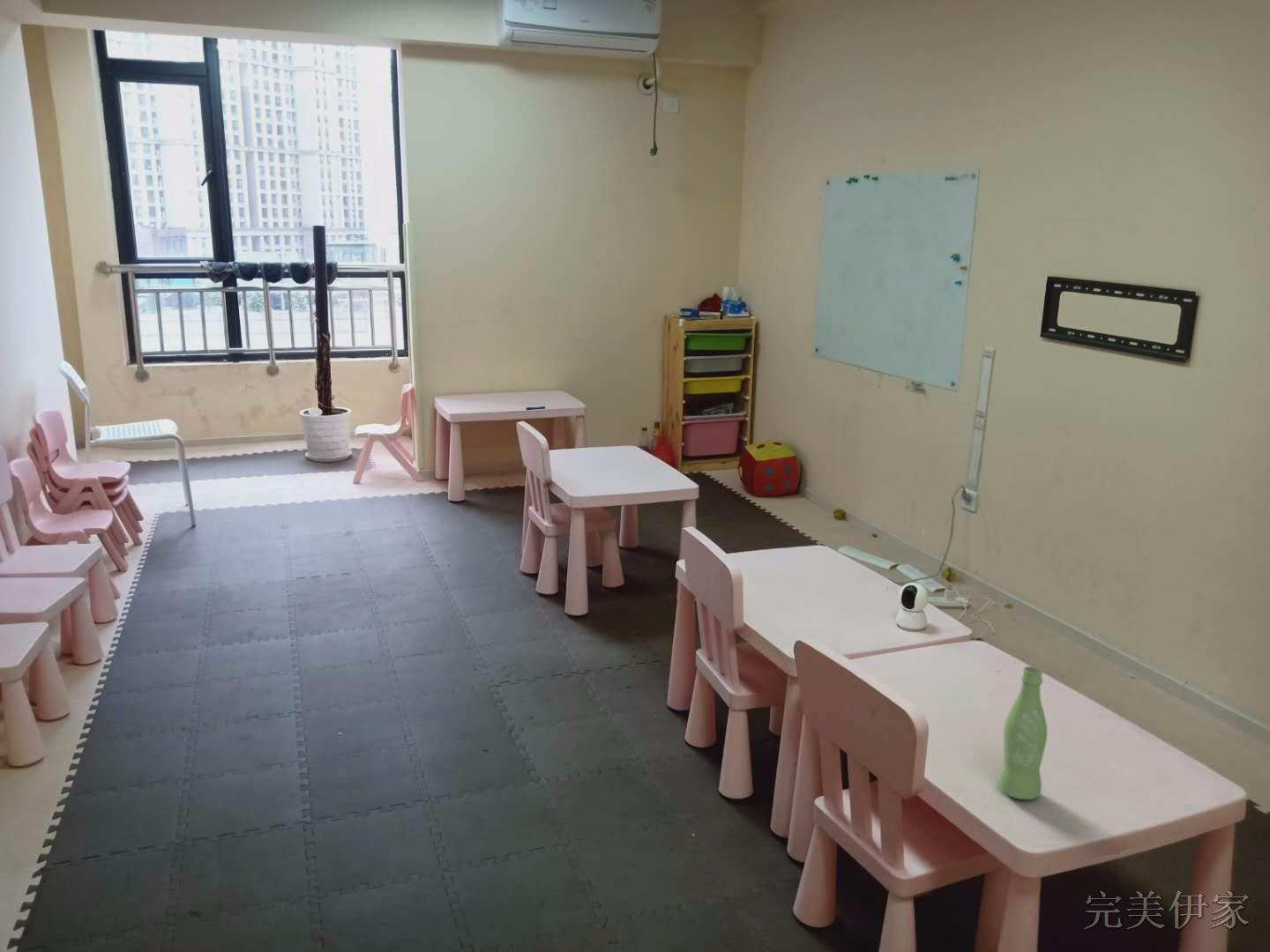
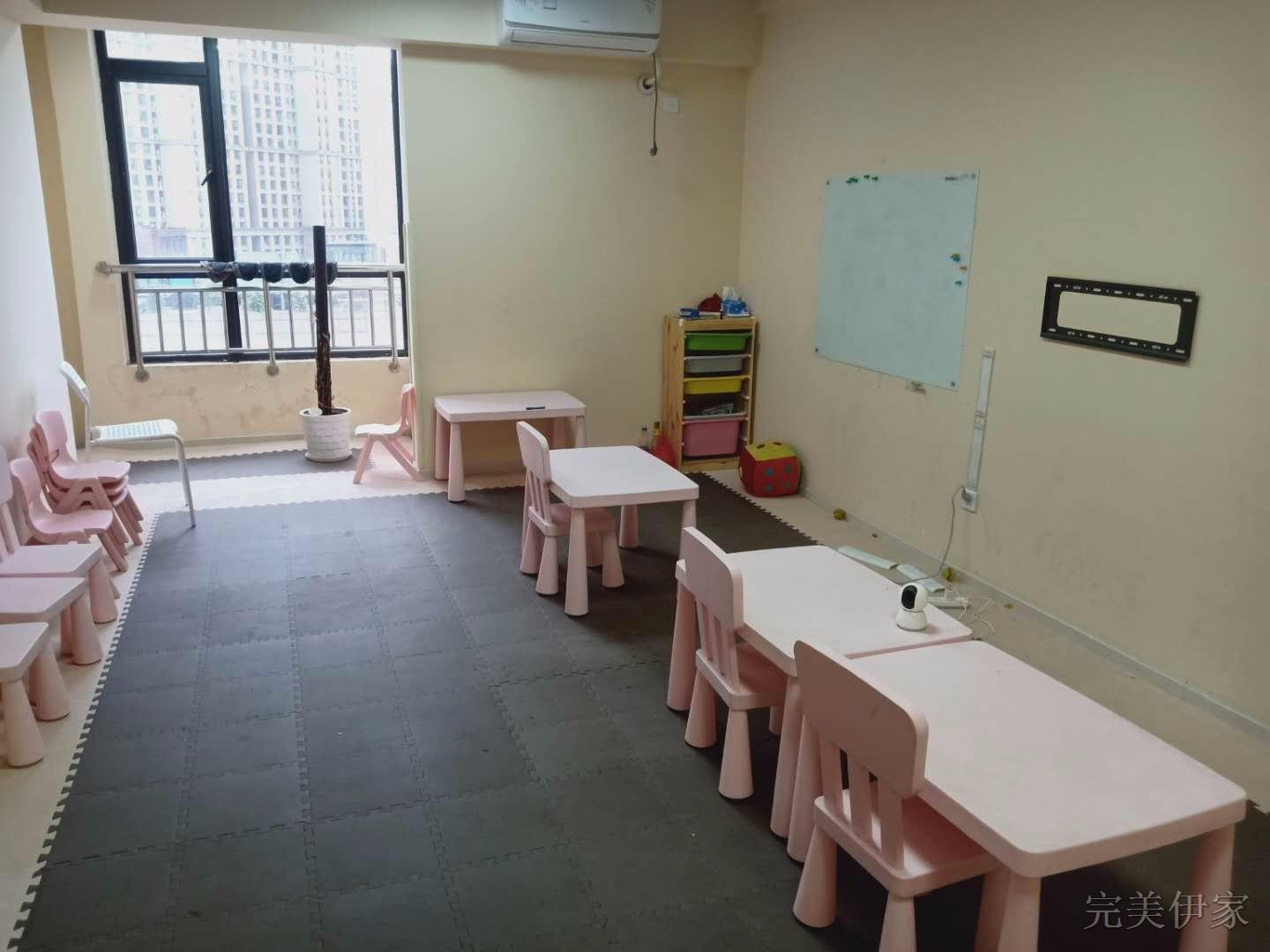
- bottle (1026, 732)
